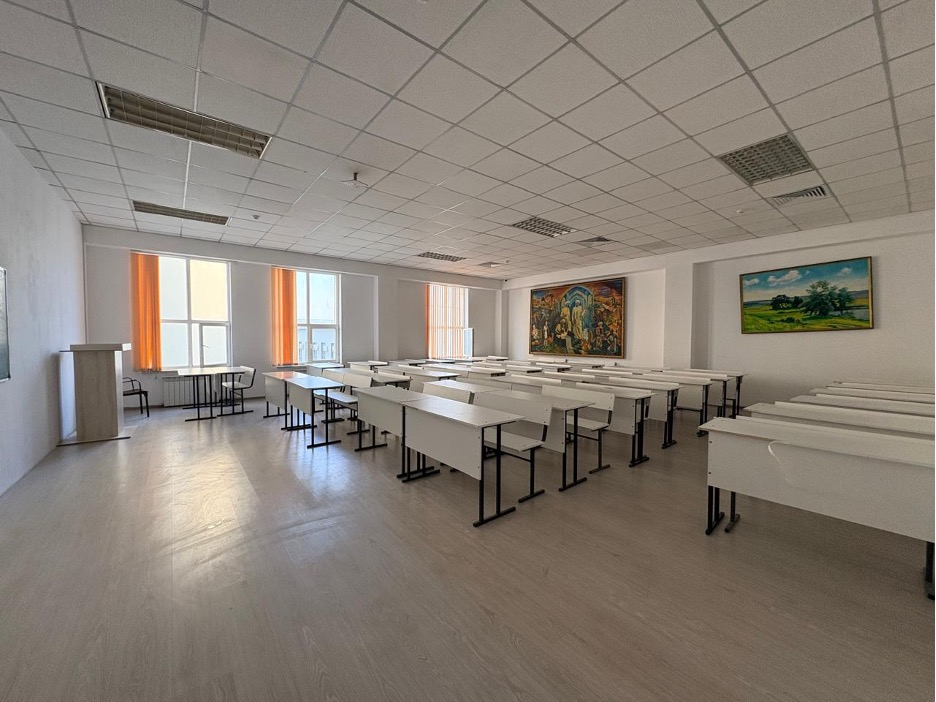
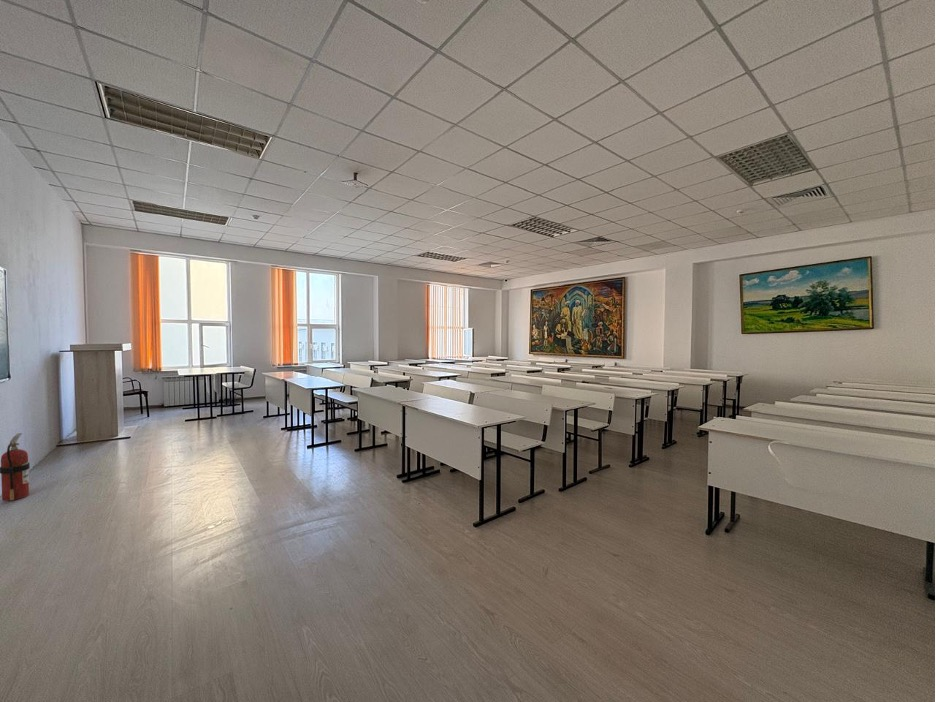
+ fire extinguisher (14, 467)
